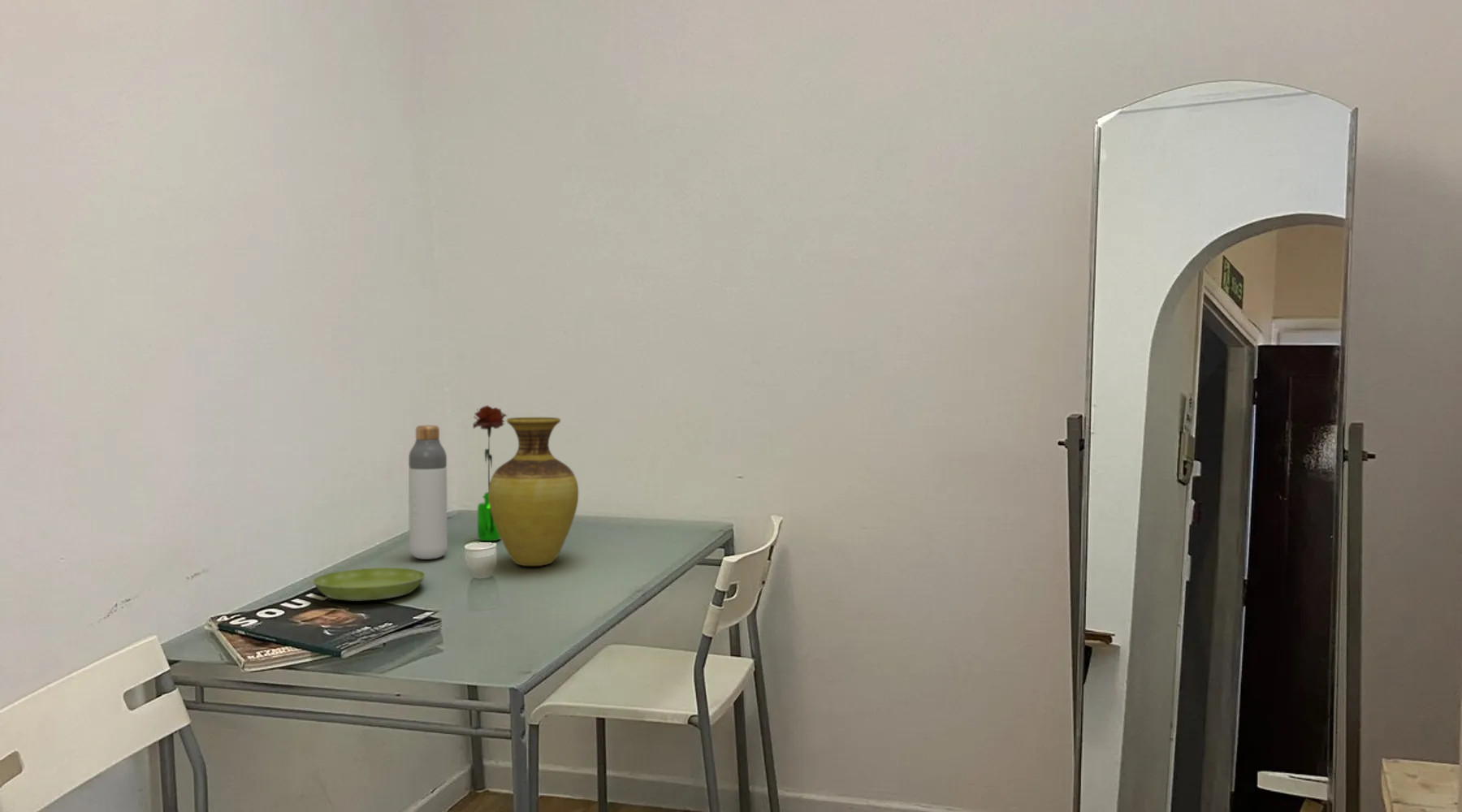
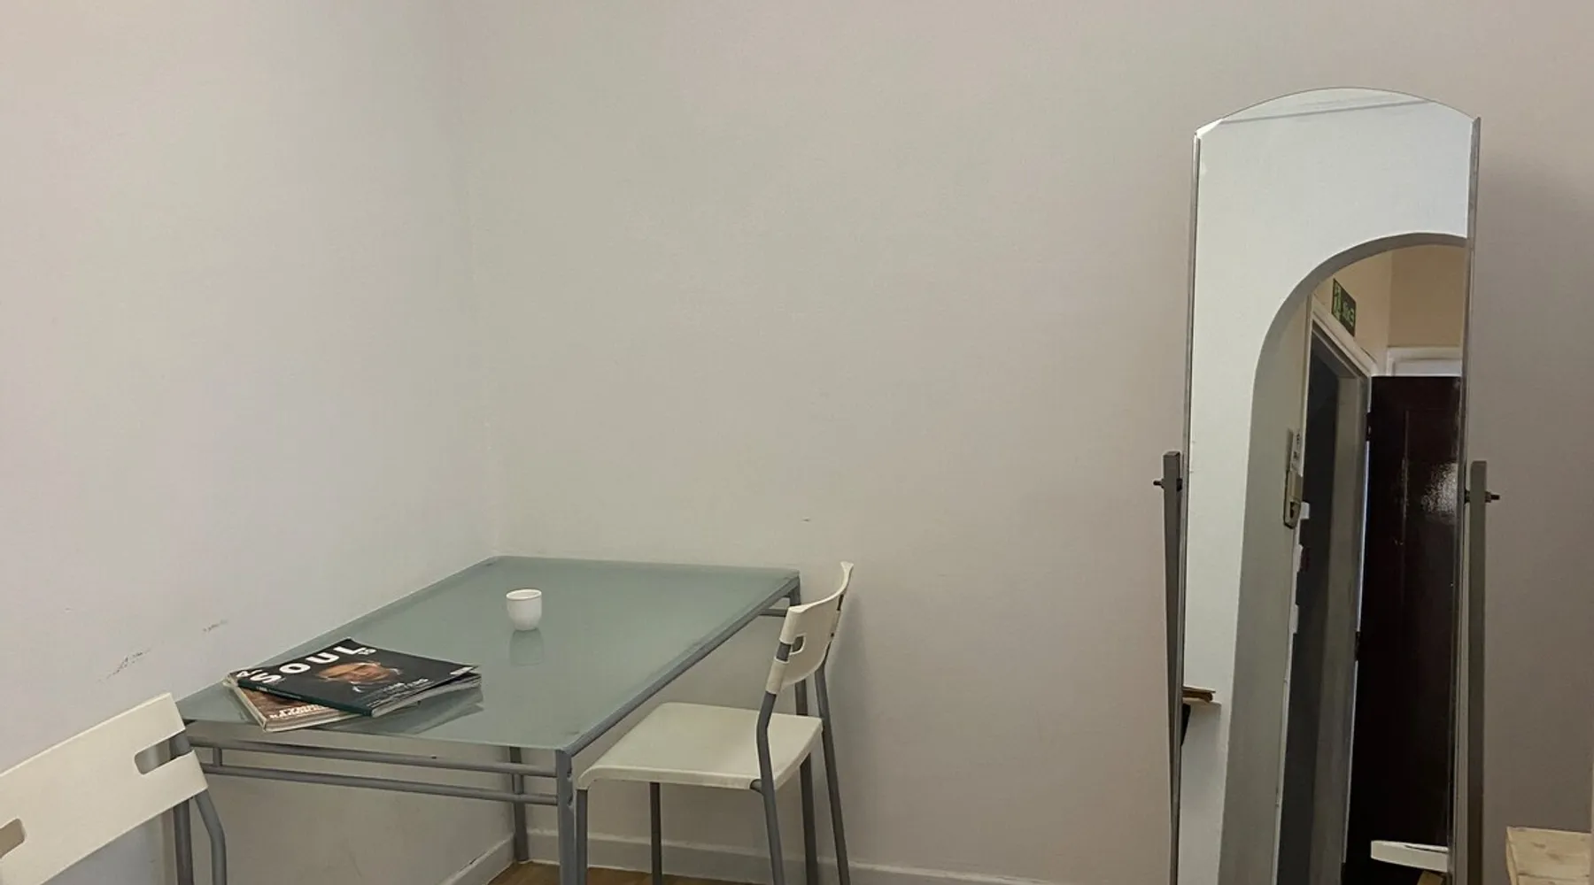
- saucer (370, 585)
- bottle (427, 491)
- flower (489, 473)
- vase (534, 491)
